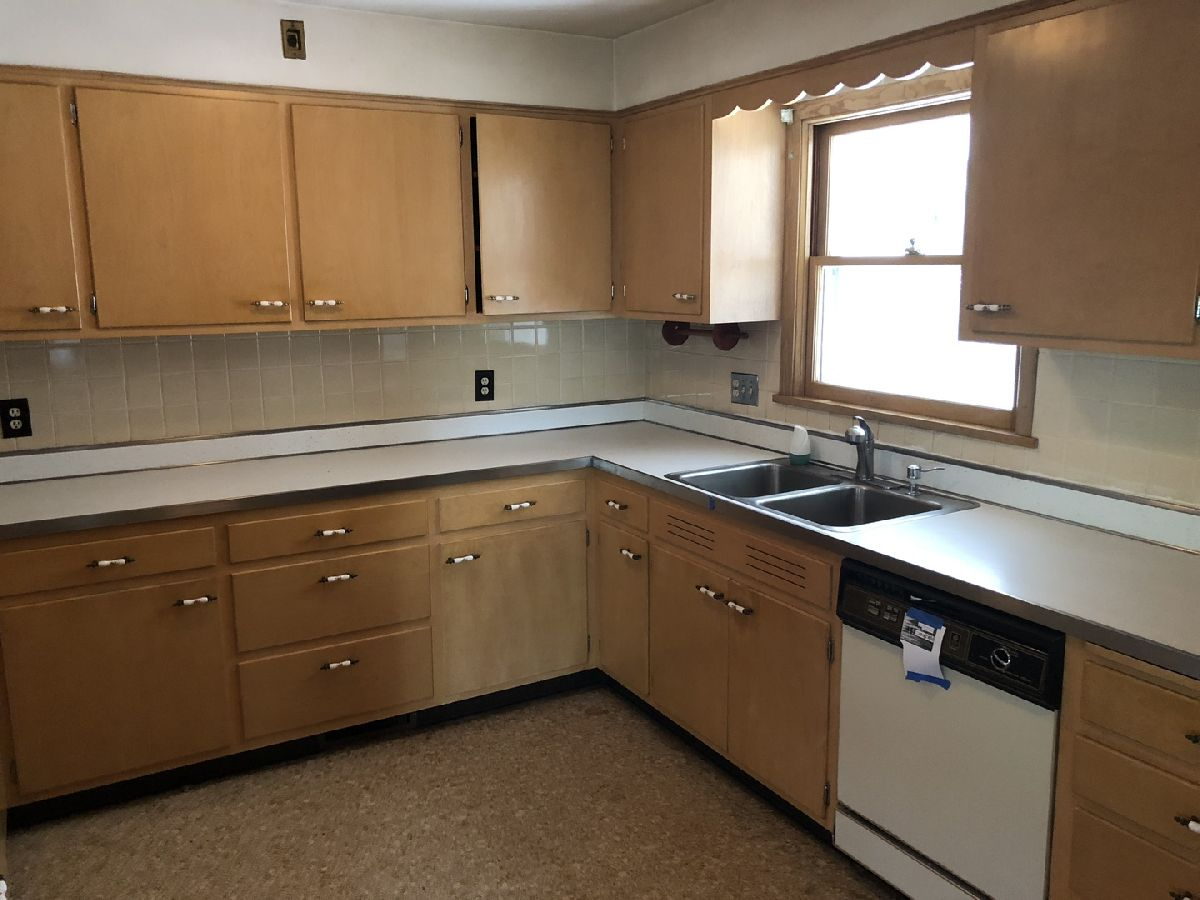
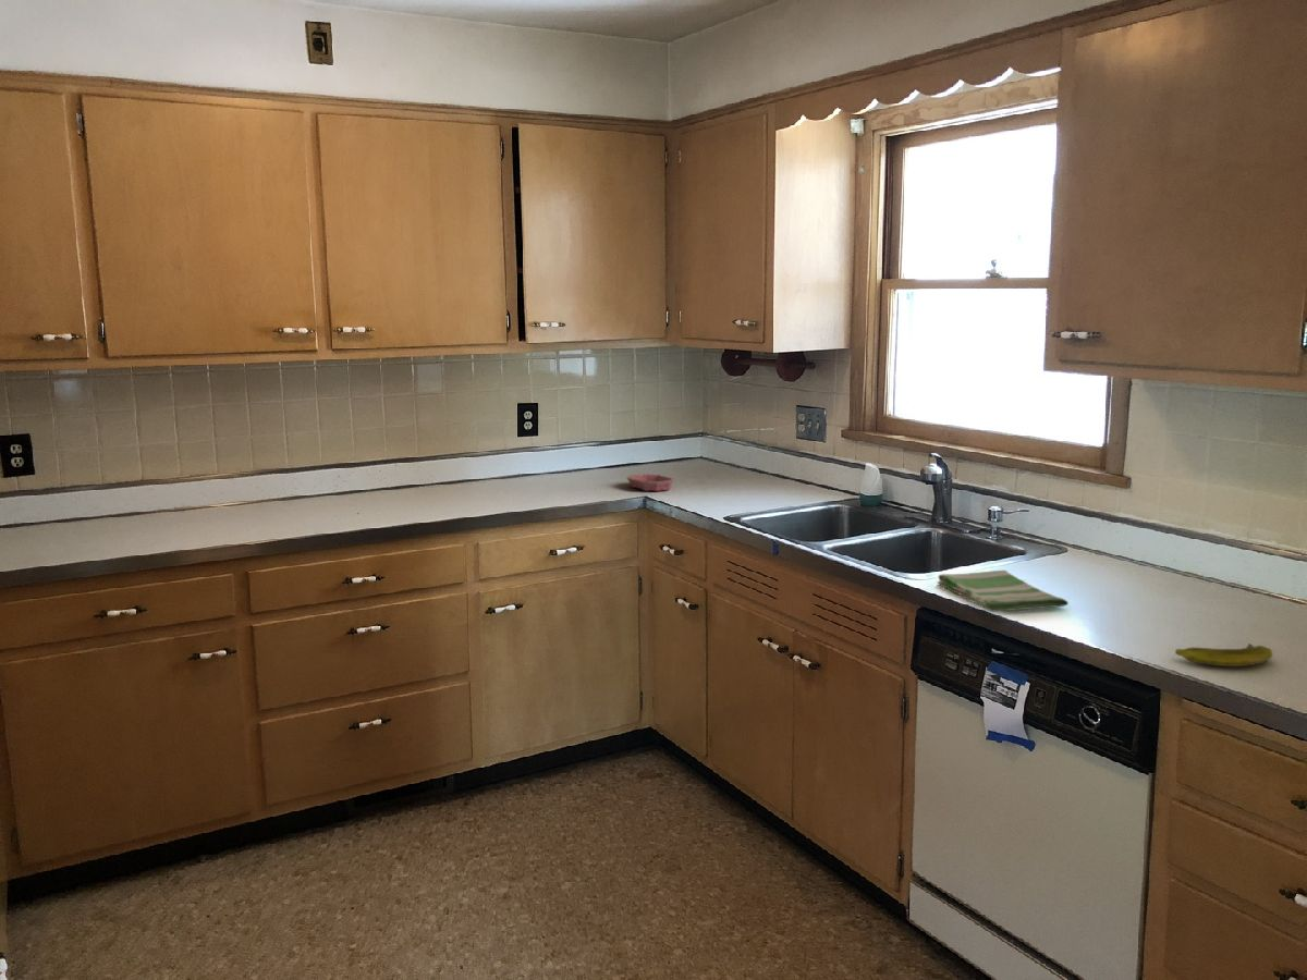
+ banana (1231, 652)
+ bowl (650, 482)
+ dish towel (998, 589)
